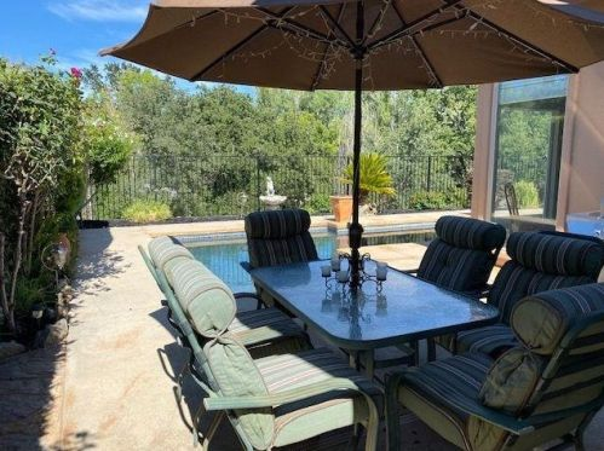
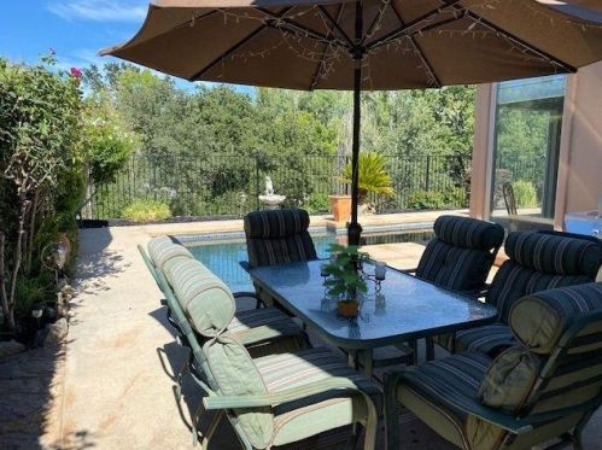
+ potted plant (345, 279)
